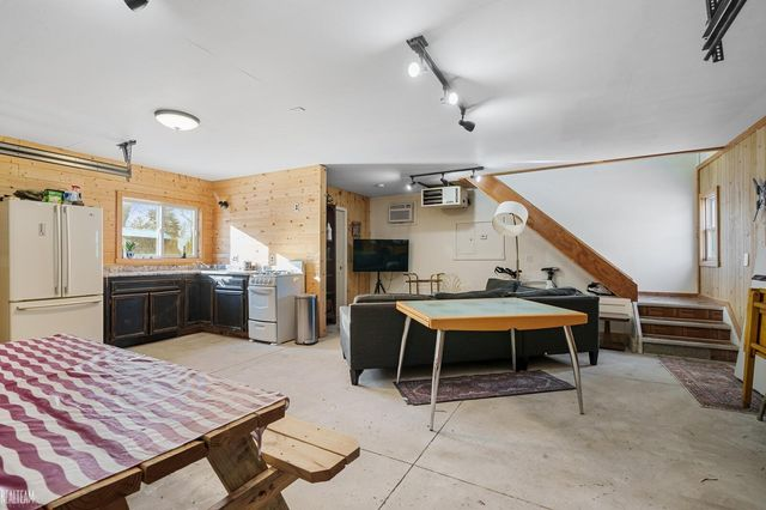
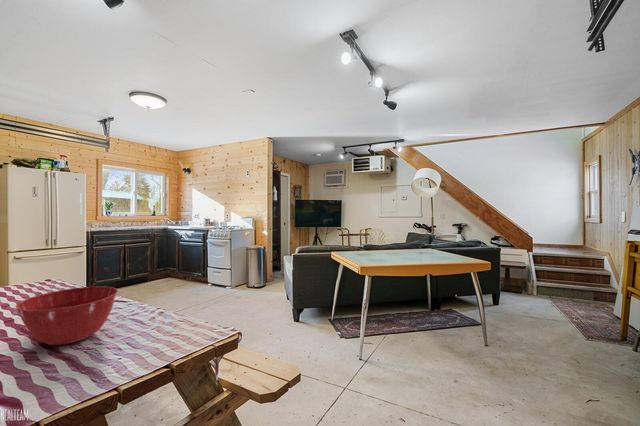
+ mixing bowl (71, 316)
